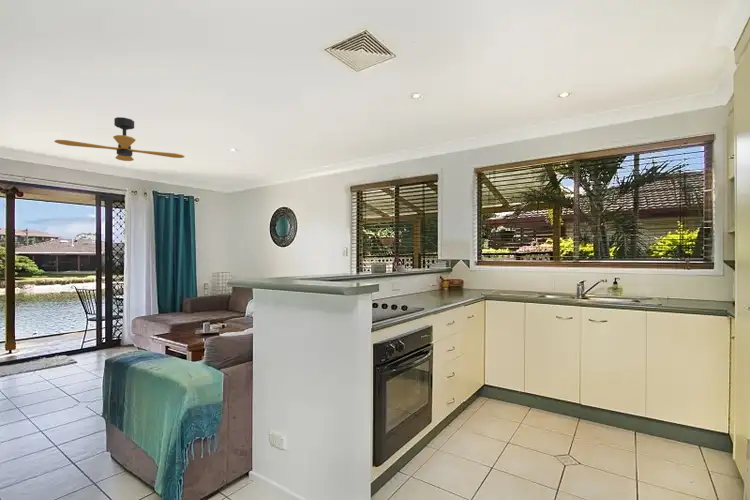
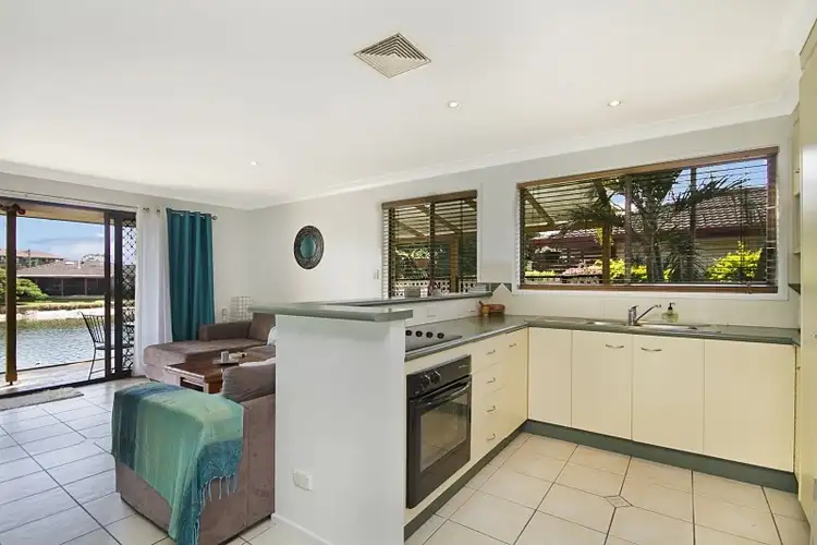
- ceiling fan (124, 137)
